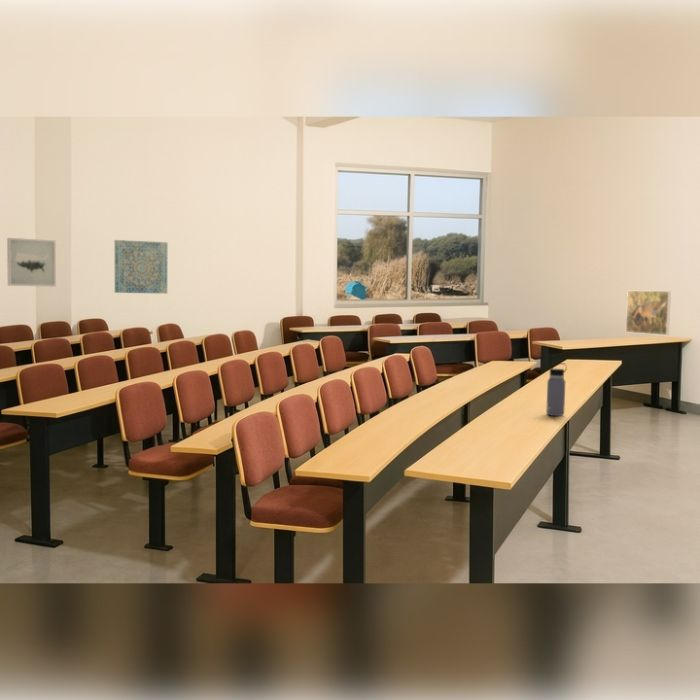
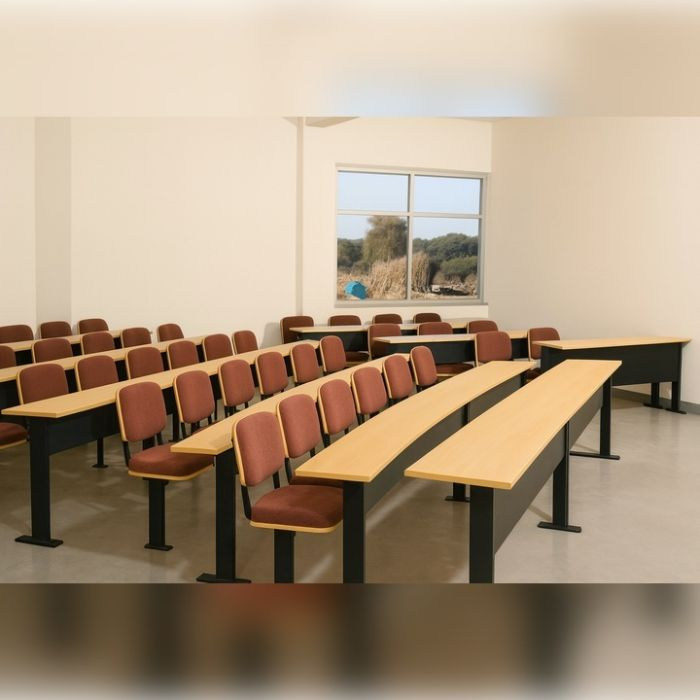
- water bottle (556, 388)
- wall art (32, 262)
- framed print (647, 312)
- wall art (141, 267)
